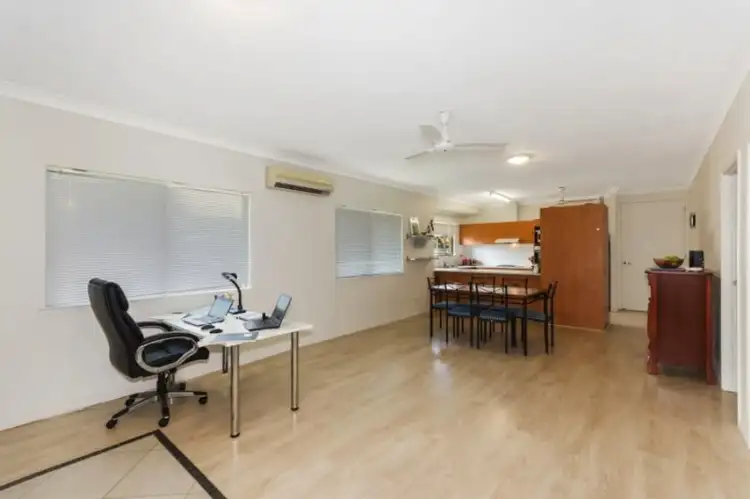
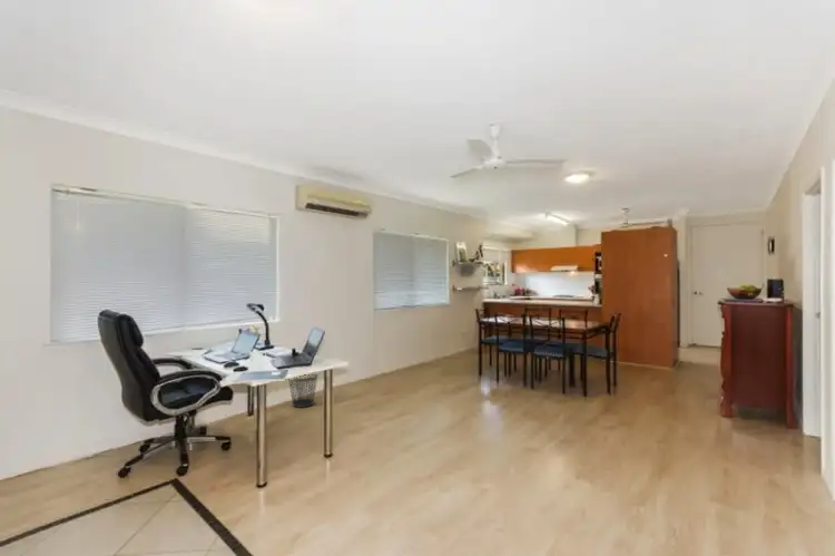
+ wastebasket (303, 390)
